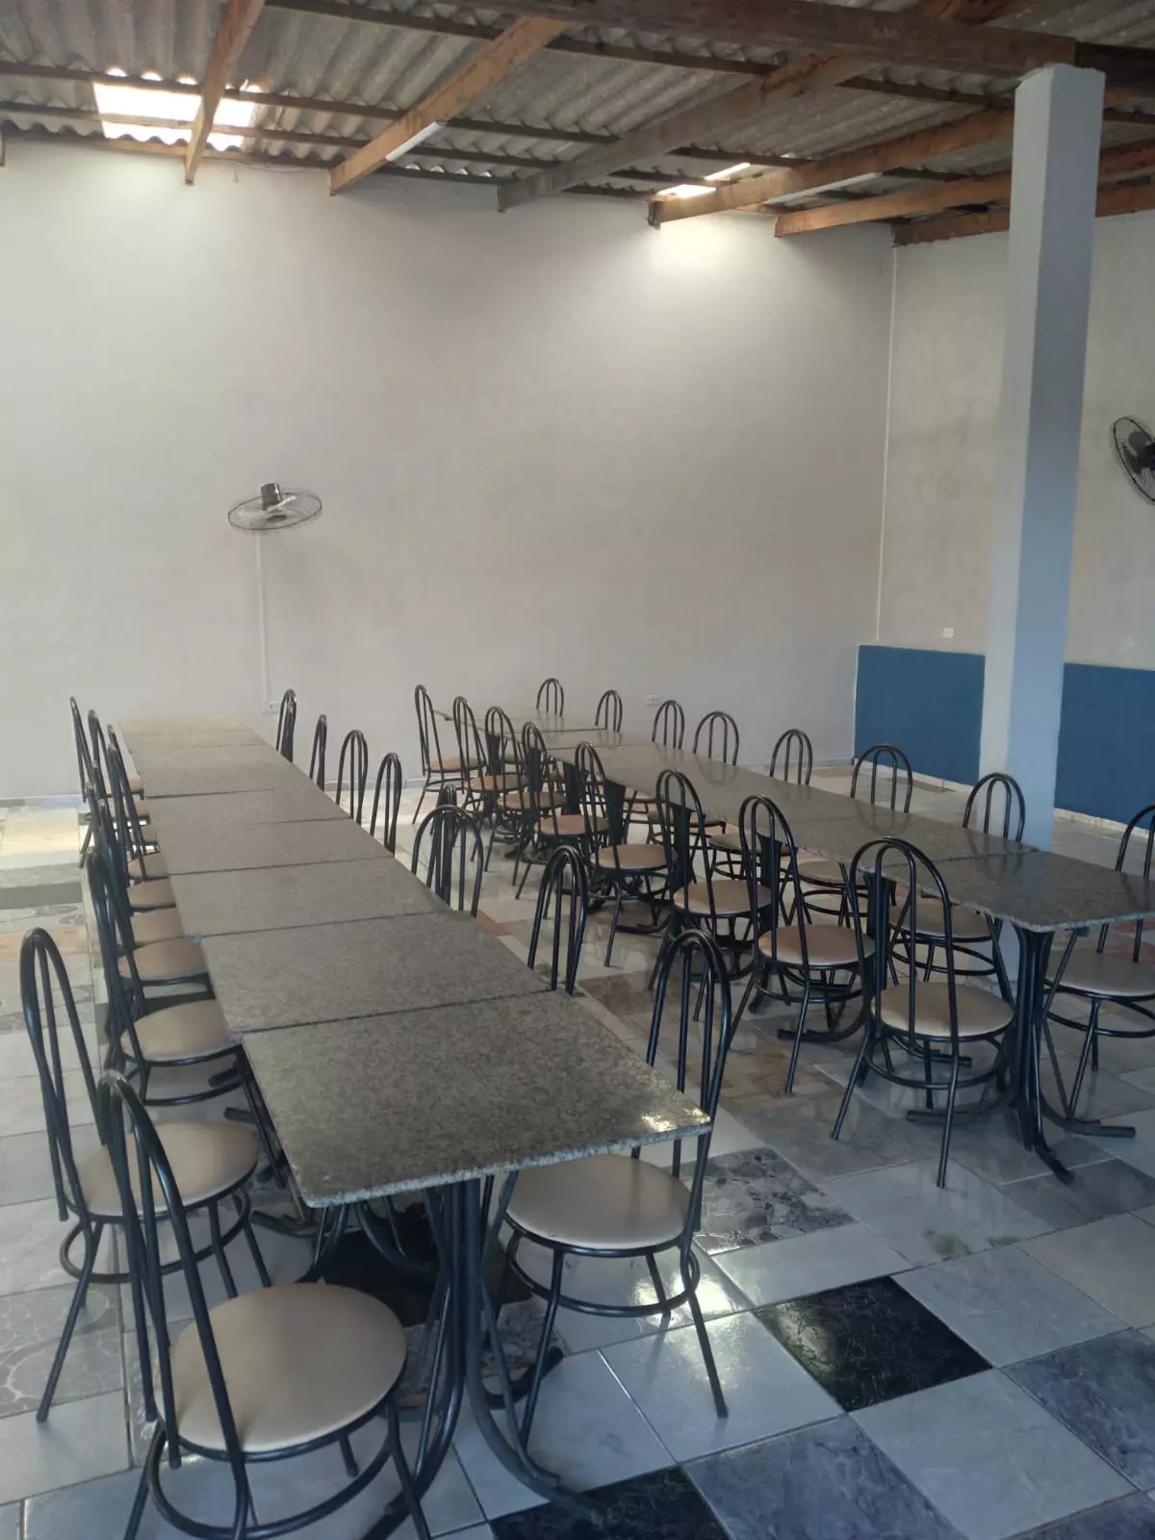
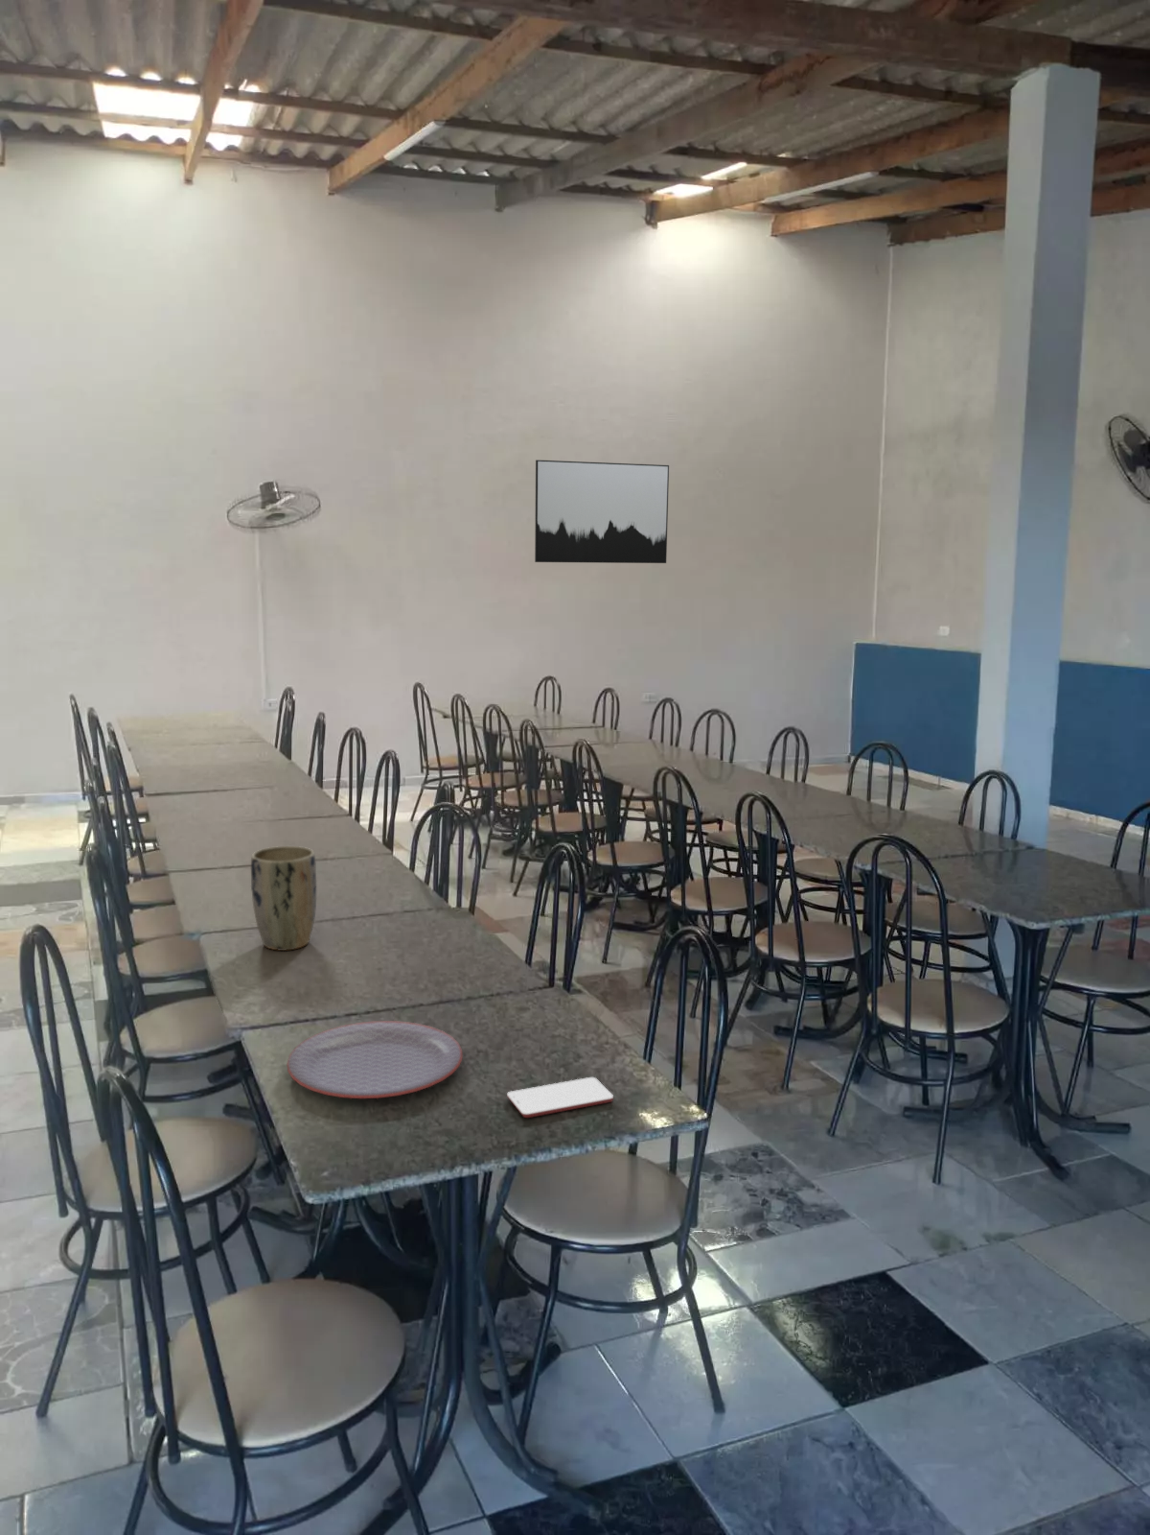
+ plant pot (284, 898)
+ plate (376, 1062)
+ smartphone (559, 1096)
+ wall art (603, 512)
